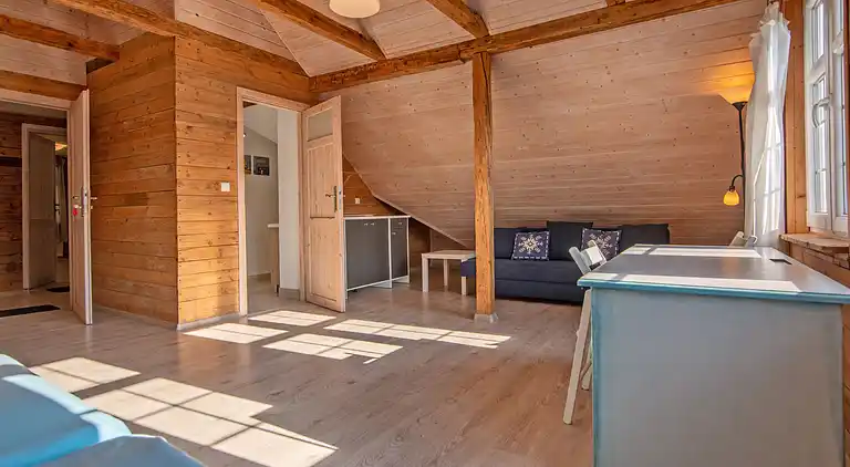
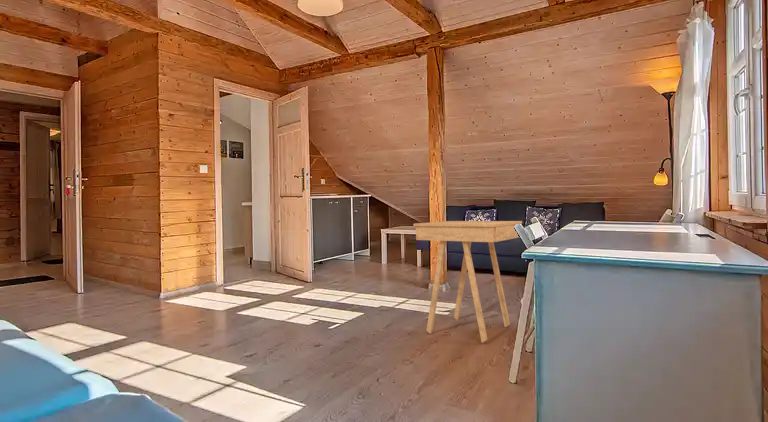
+ side table (469, 276)
